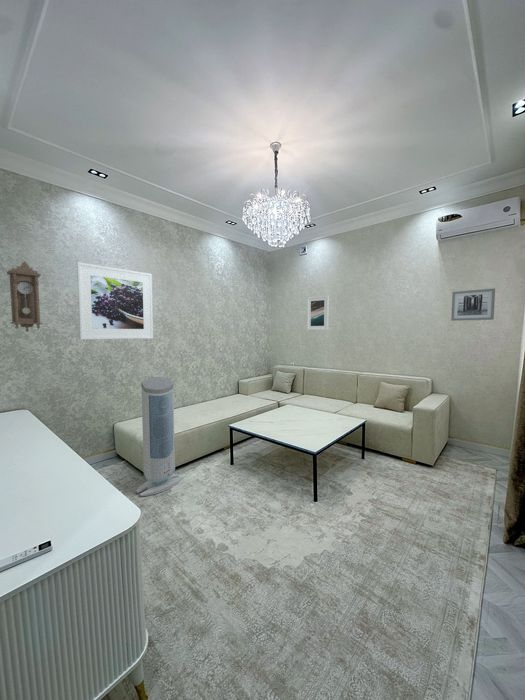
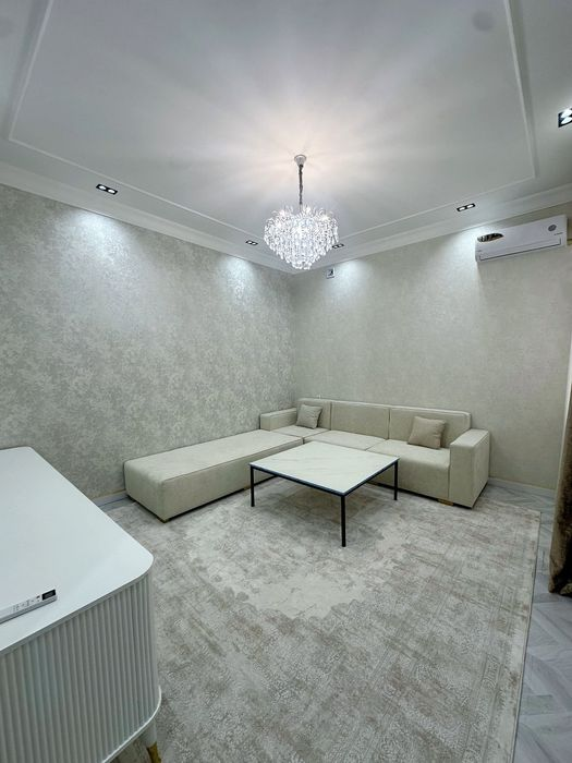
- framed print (118, 304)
- pendulum clock (25, 297)
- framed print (317, 313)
- air purifier (158, 432)
- wall art (472, 305)
